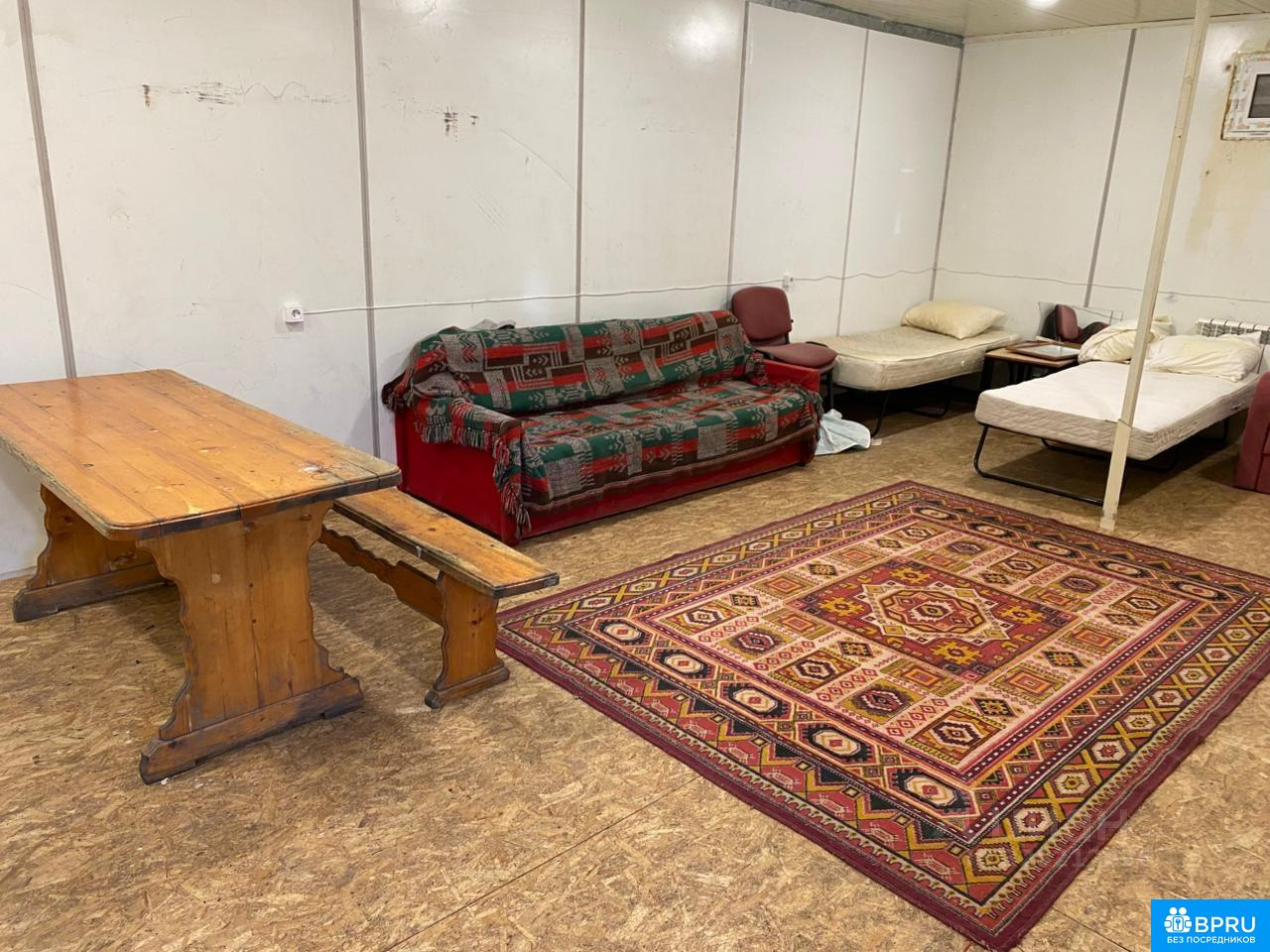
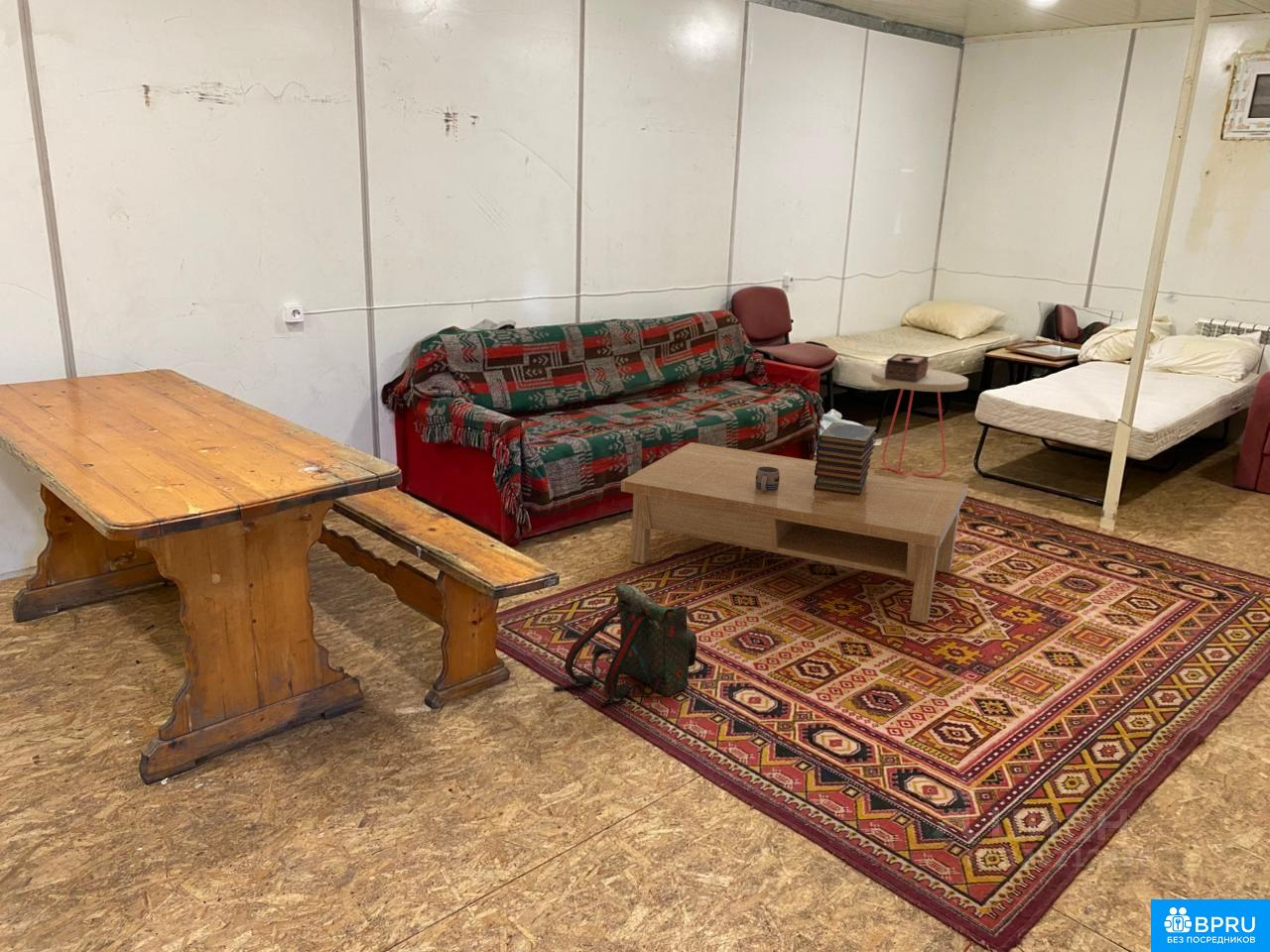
+ coffee table (794, 525)
+ backpack (627, 642)
+ mug (766, 479)
+ book stack (844, 457)
+ side table (907, 426)
+ tissue box (907, 367)
